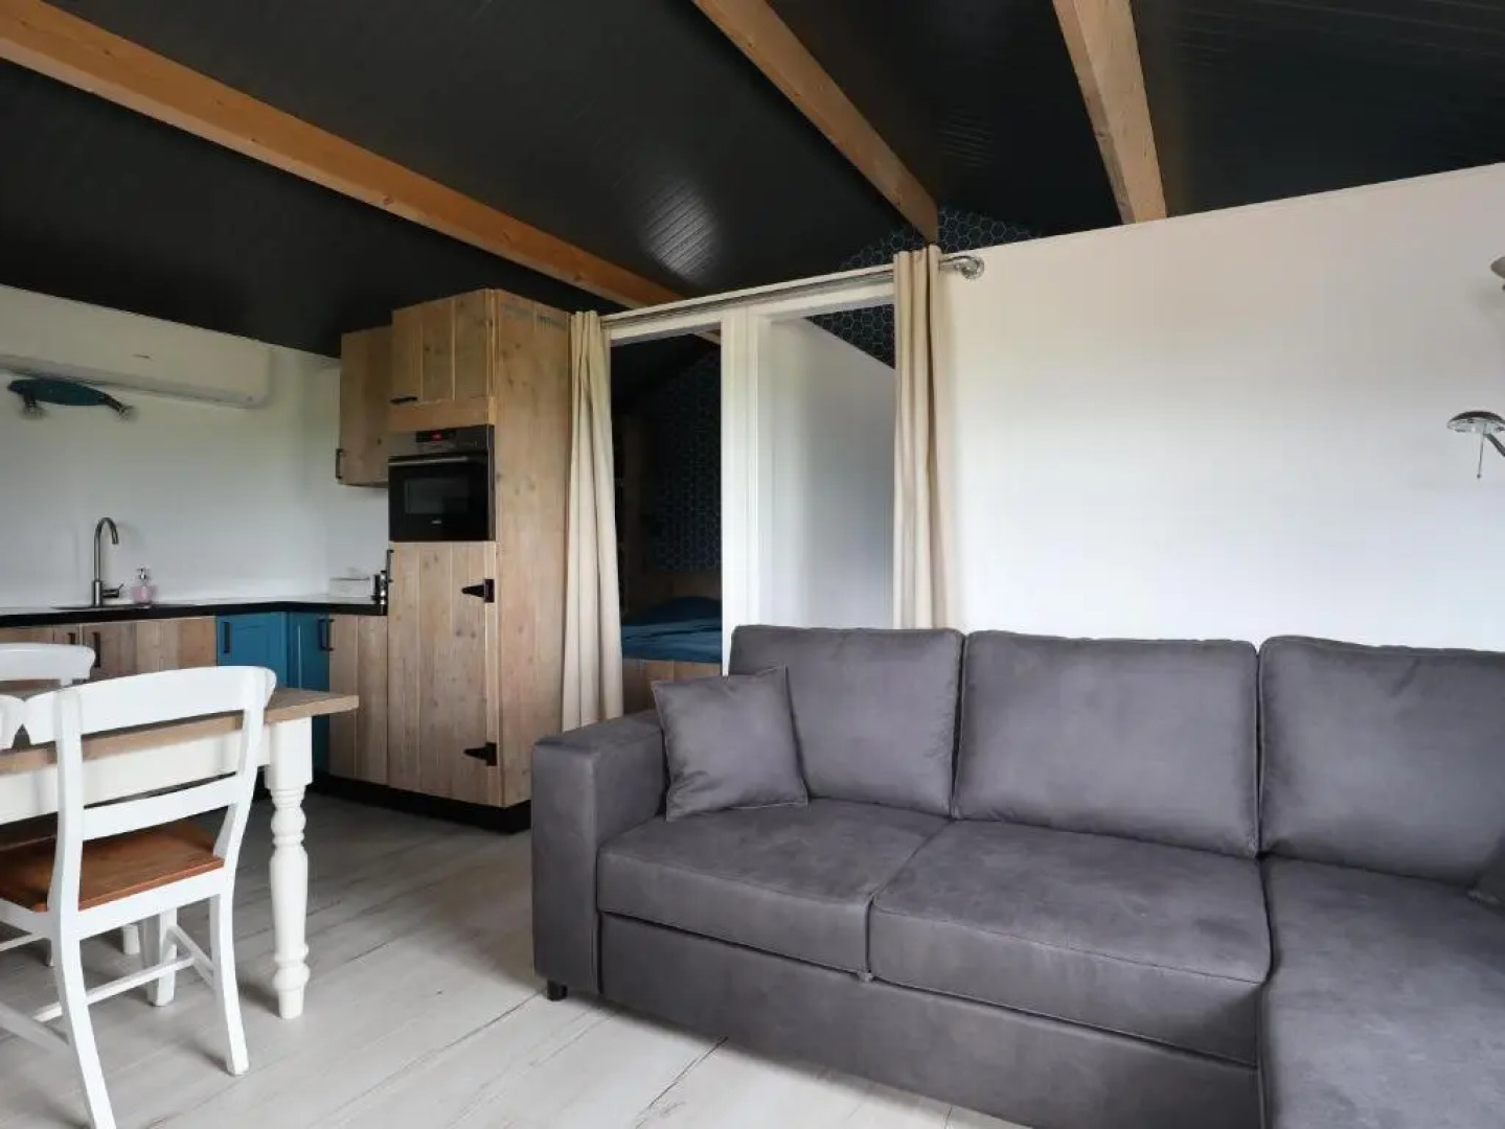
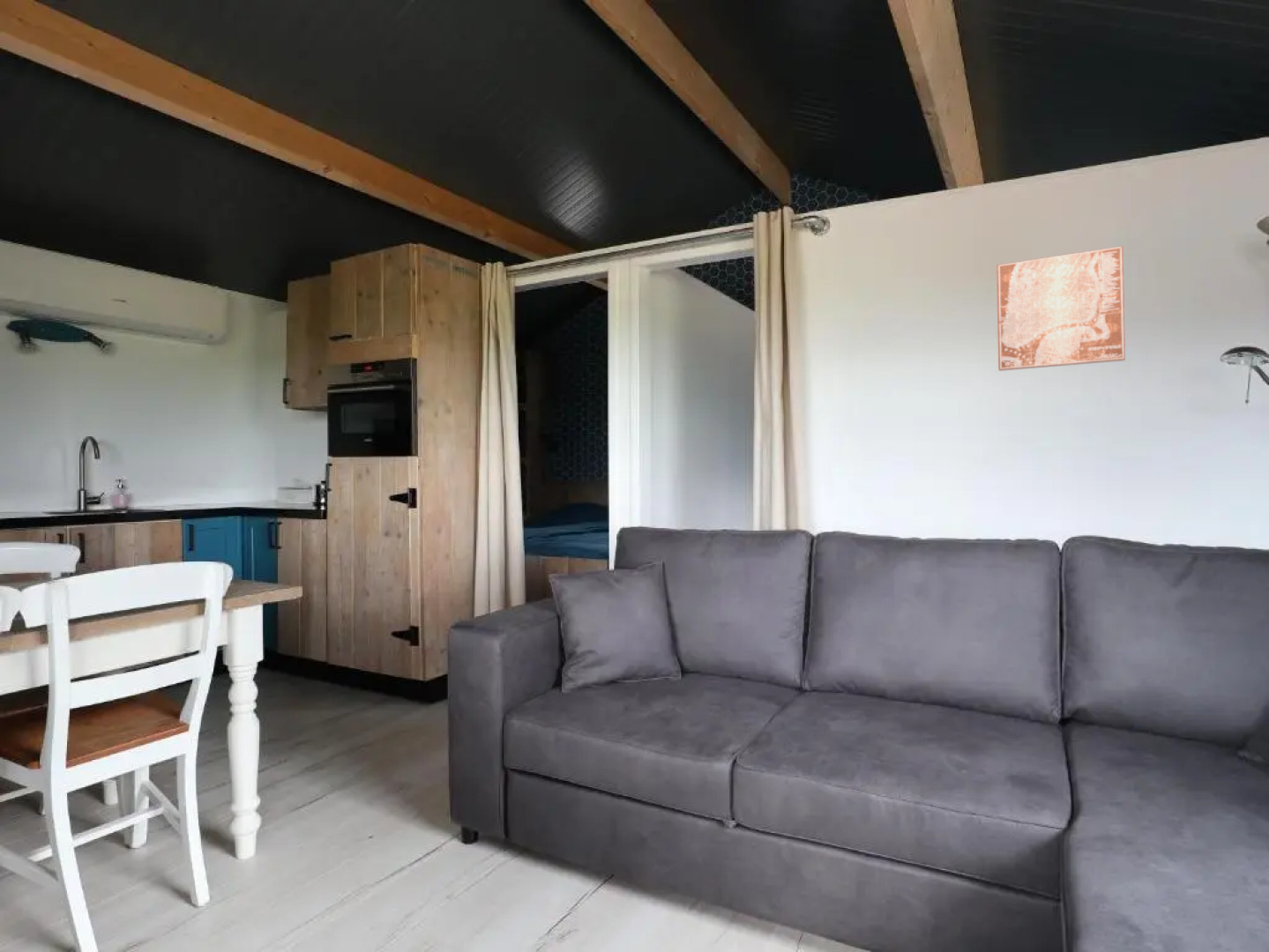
+ wall art (1058, 310)
